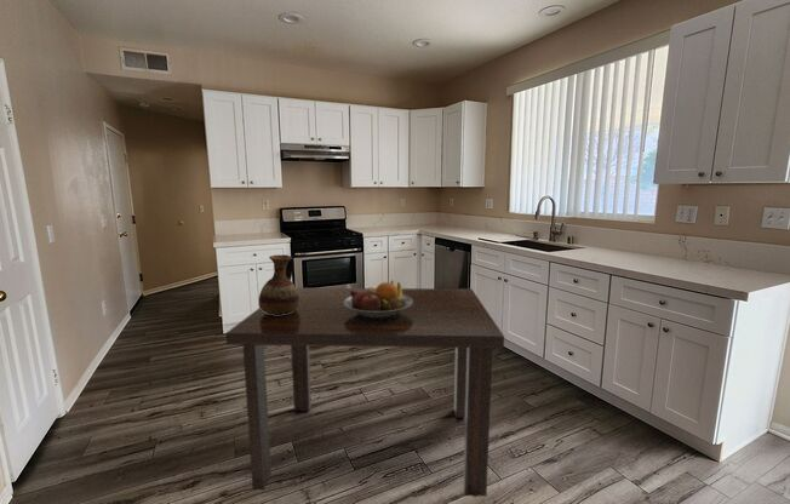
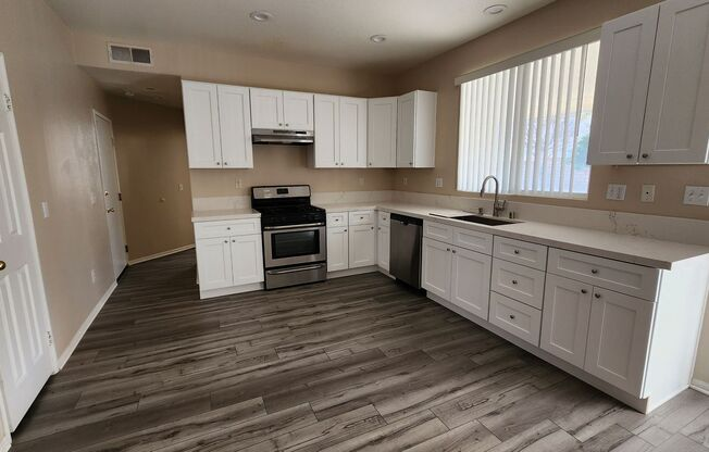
- dining table (372, 345)
- ceramic pitcher (277, 284)
- fruit bowl (378, 297)
